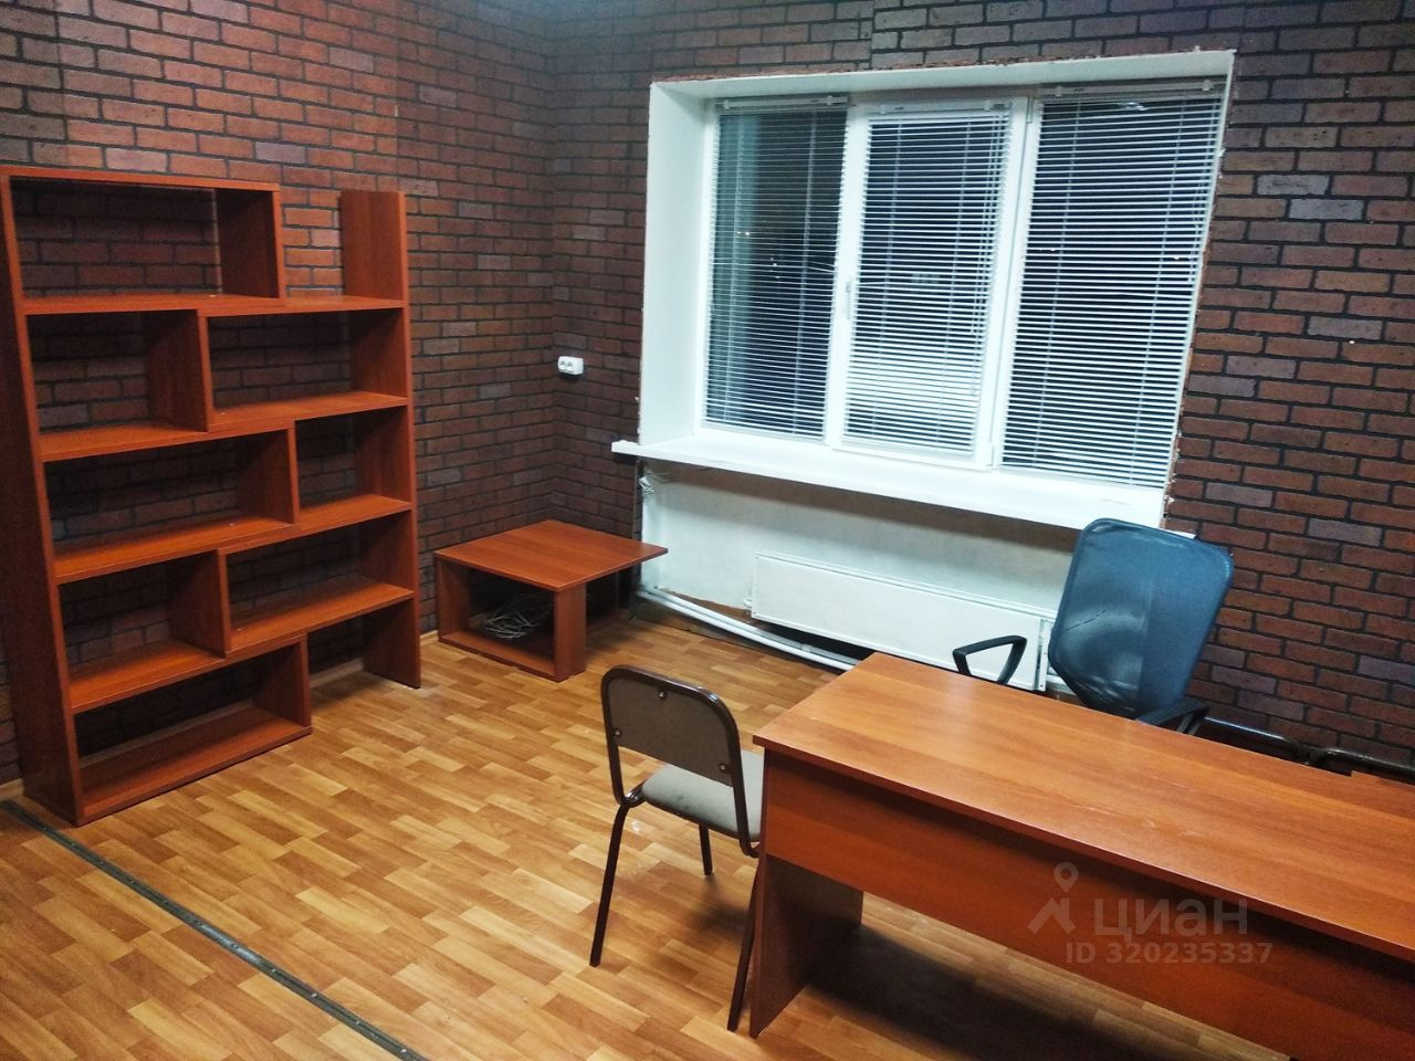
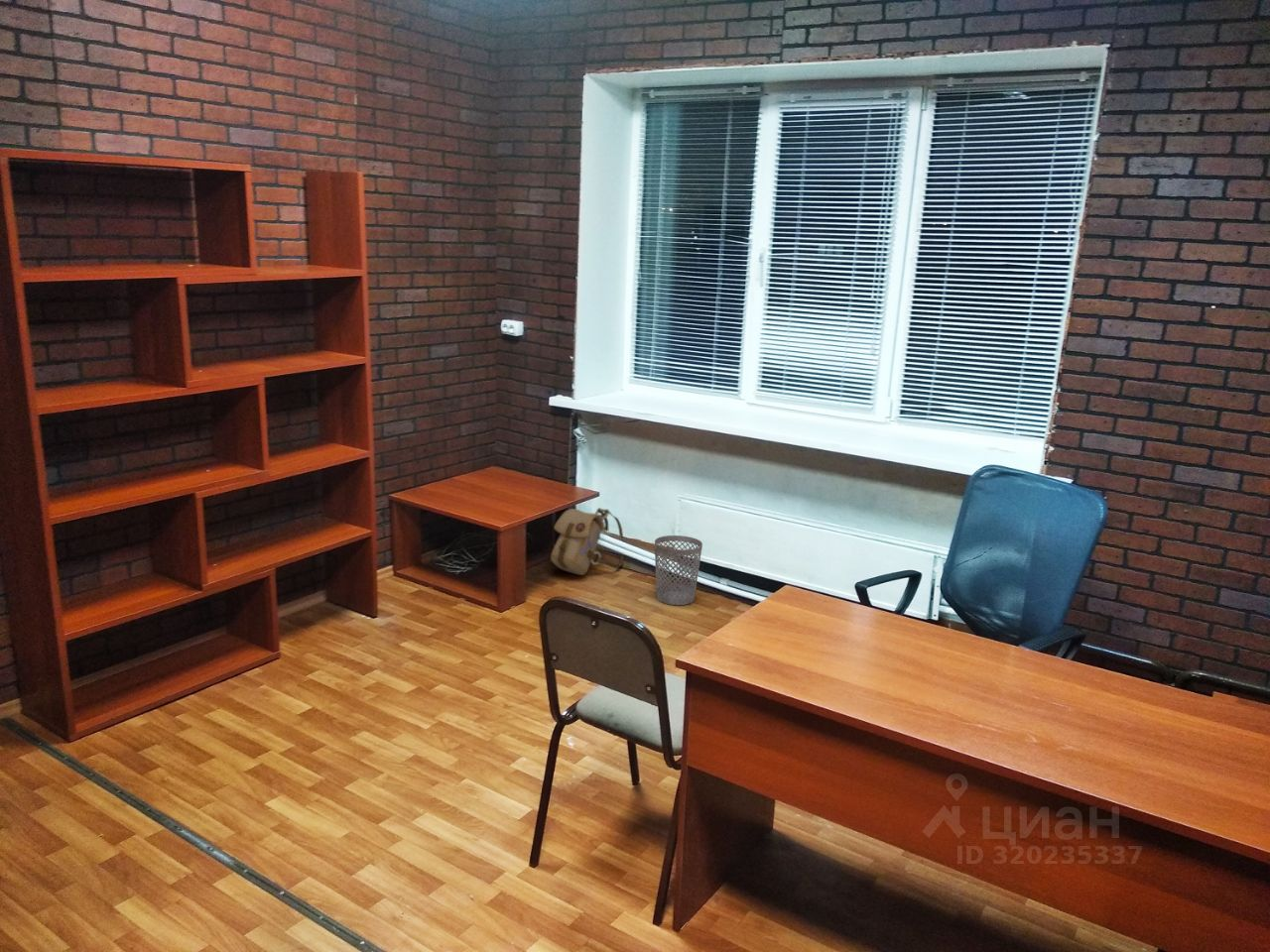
+ wastebasket (677, 570)
+ backpack (589, 538)
